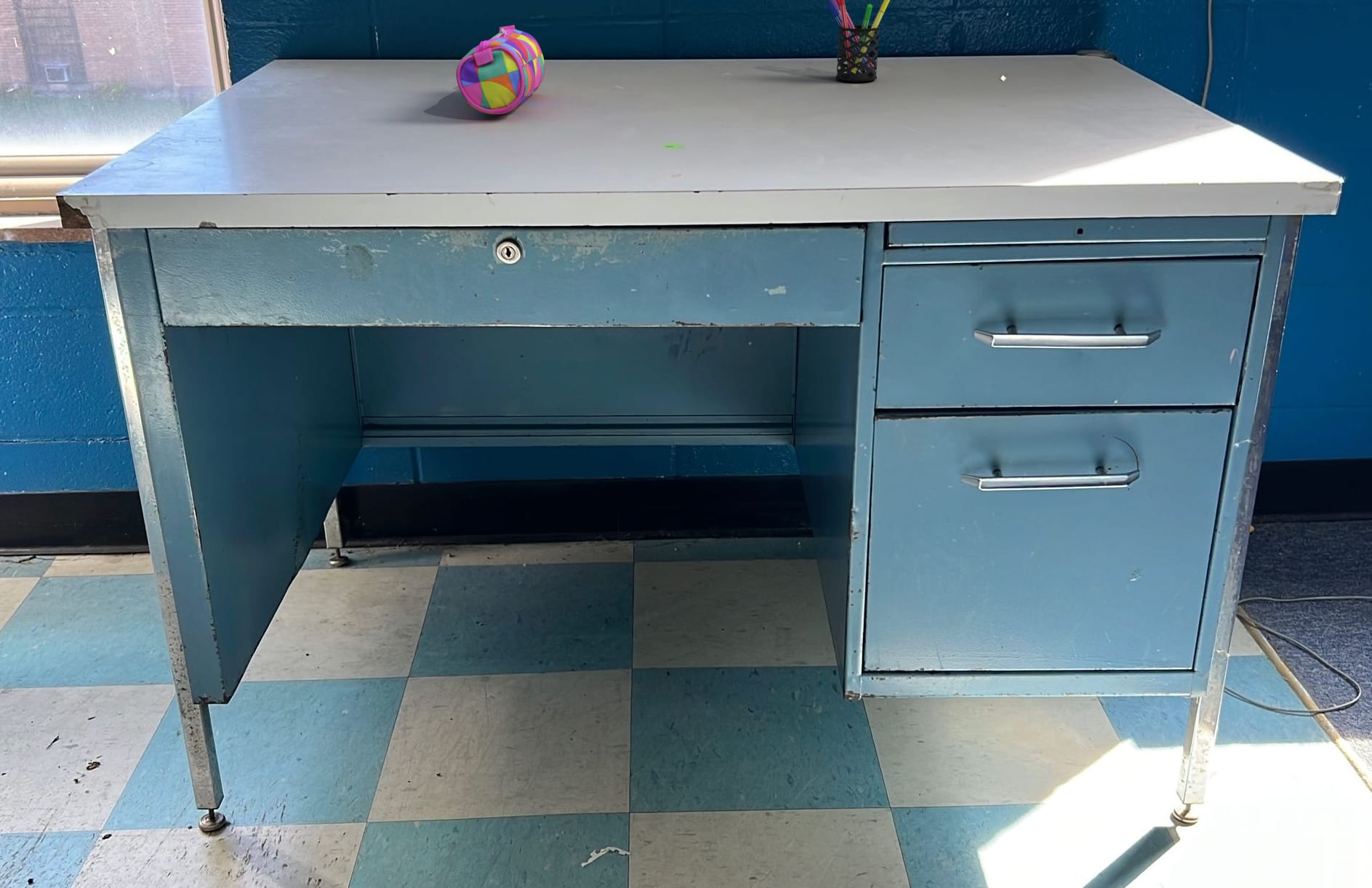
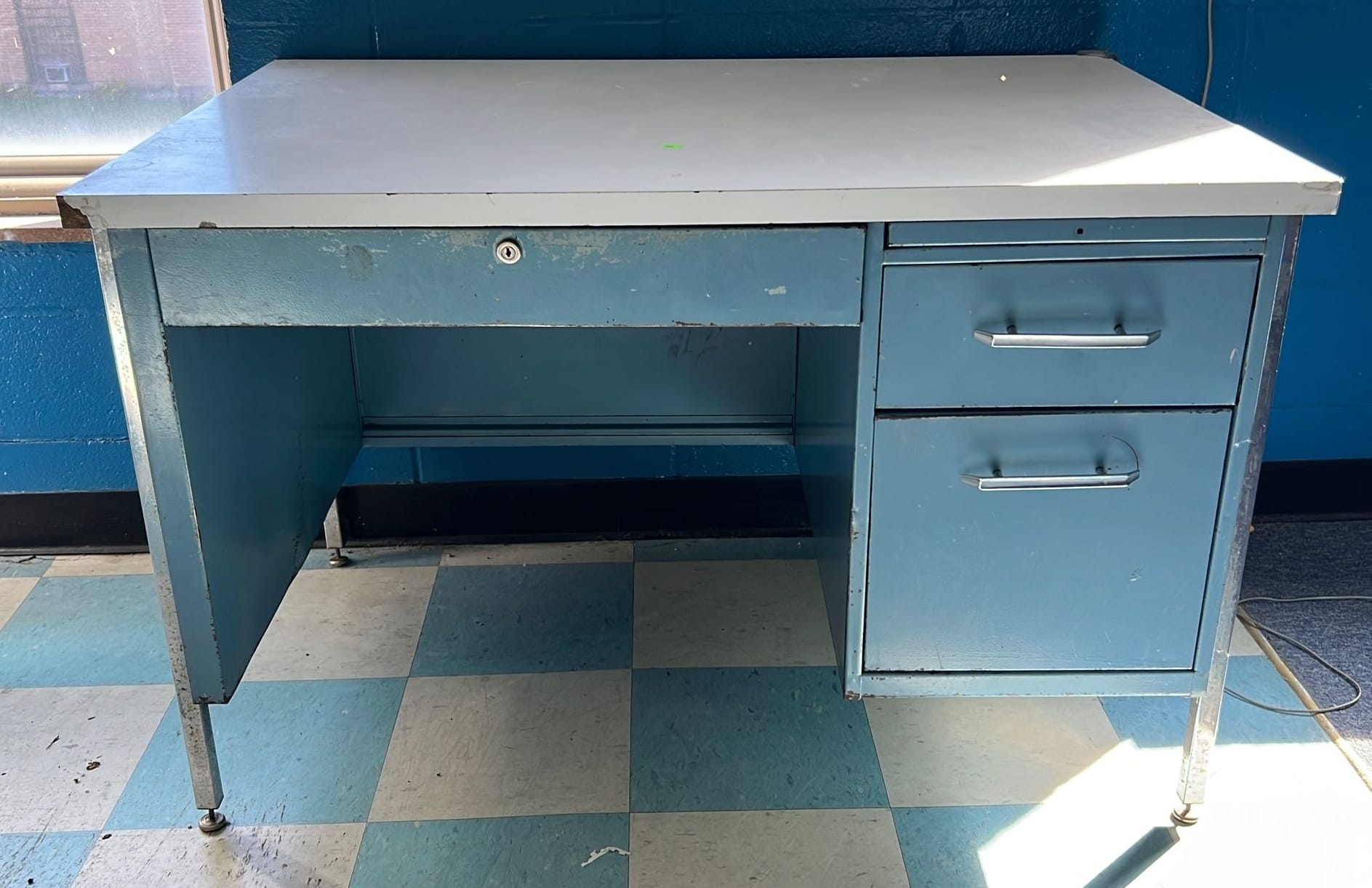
- pencil case (502, 68)
- pen holder (857, 34)
